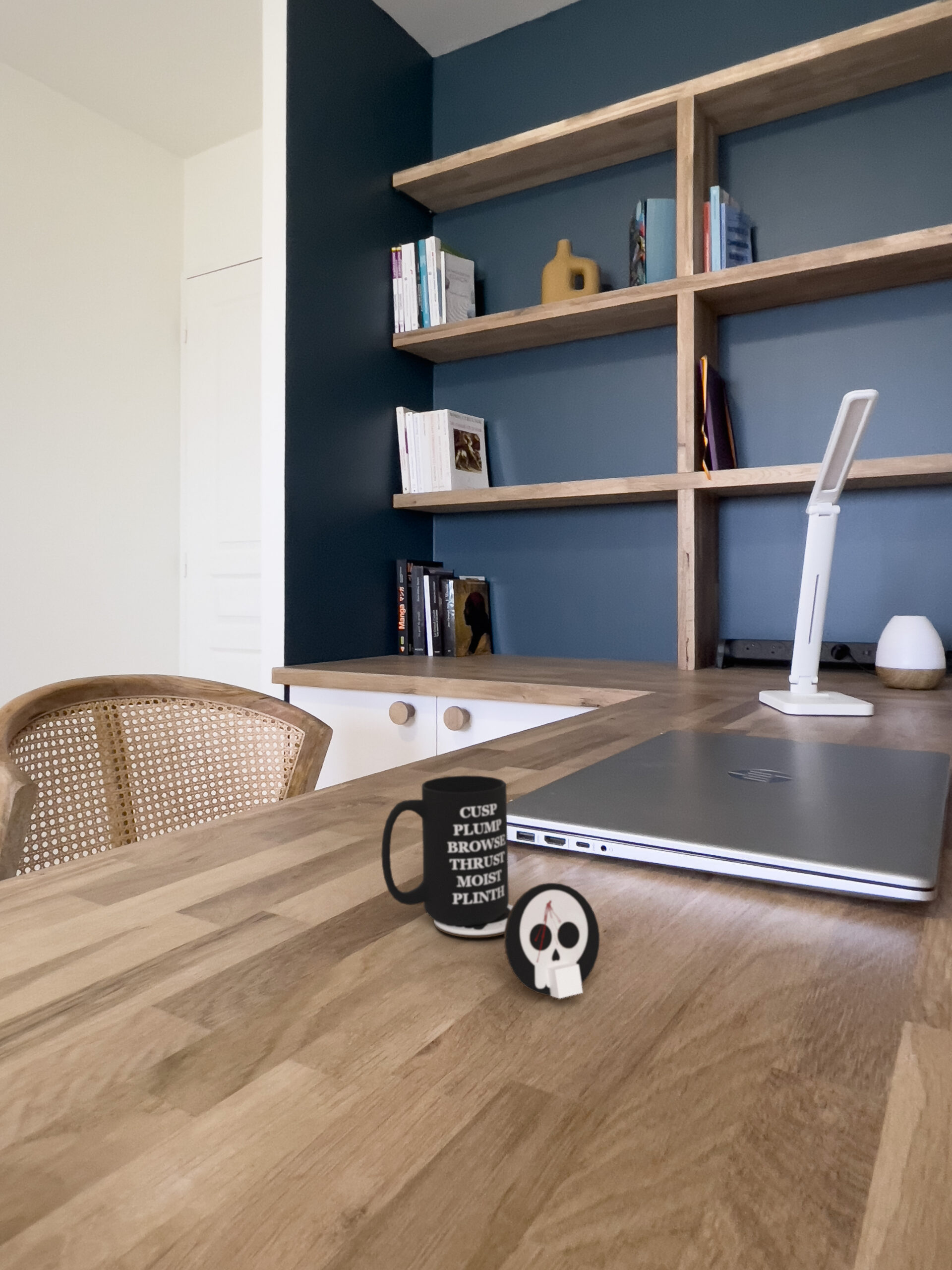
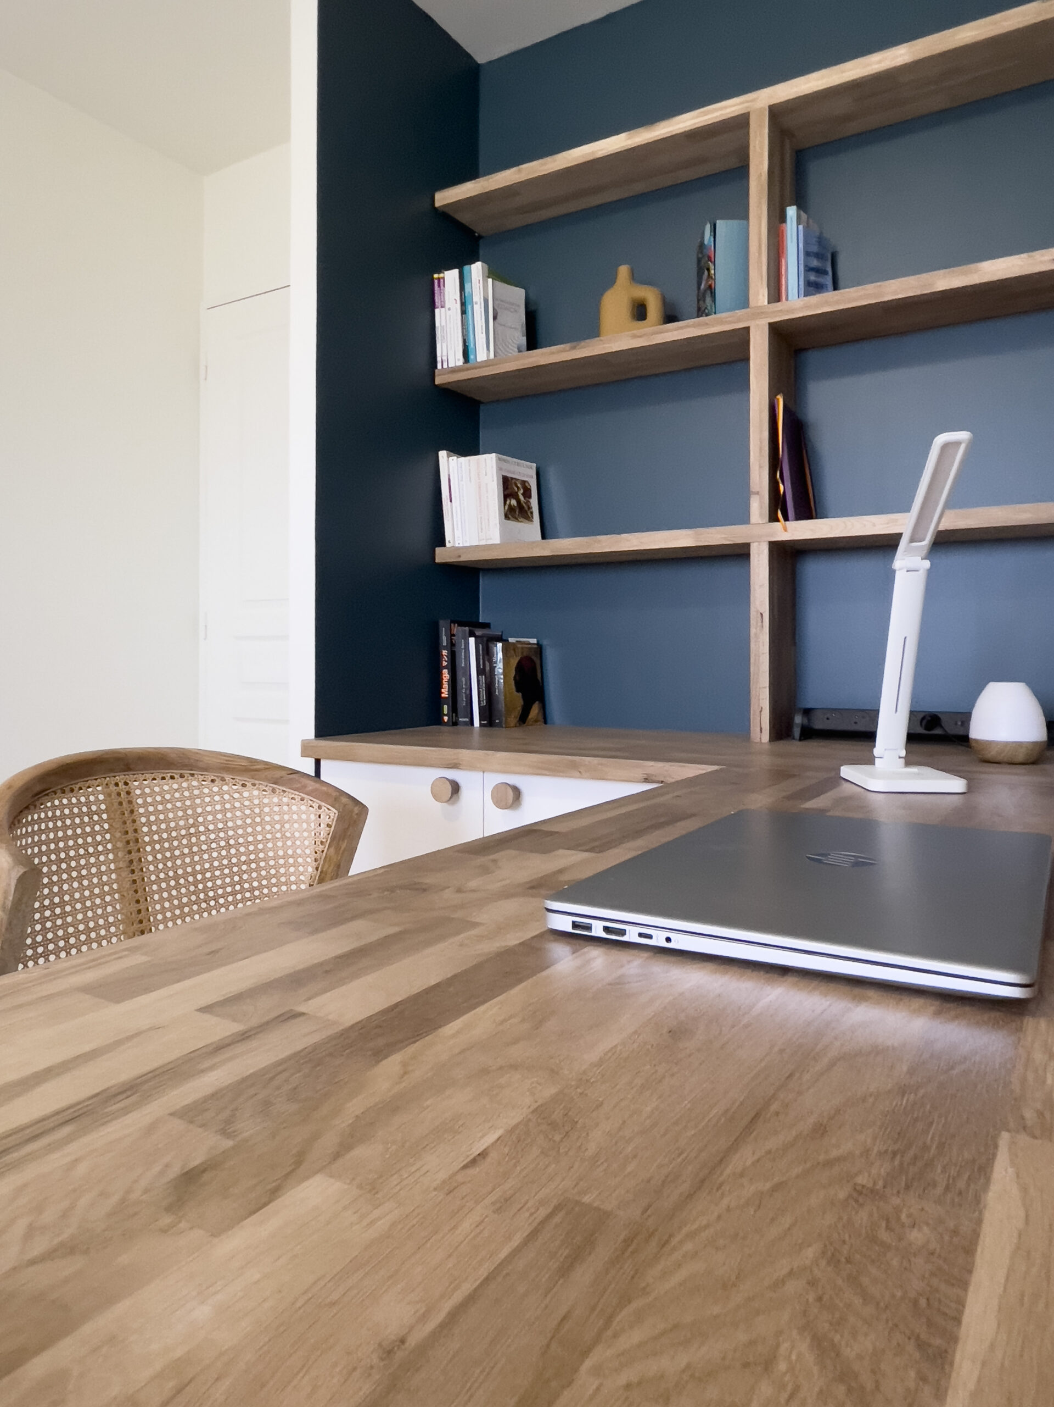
- mug (480, 877)
